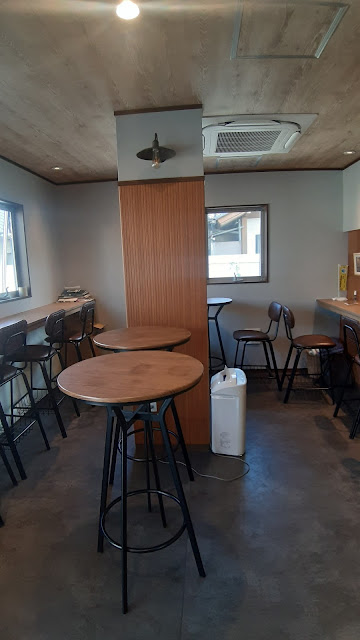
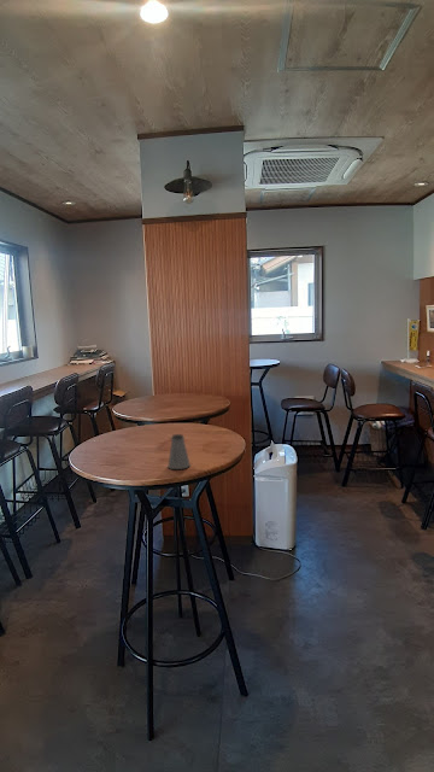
+ saltshaker (177, 450)
